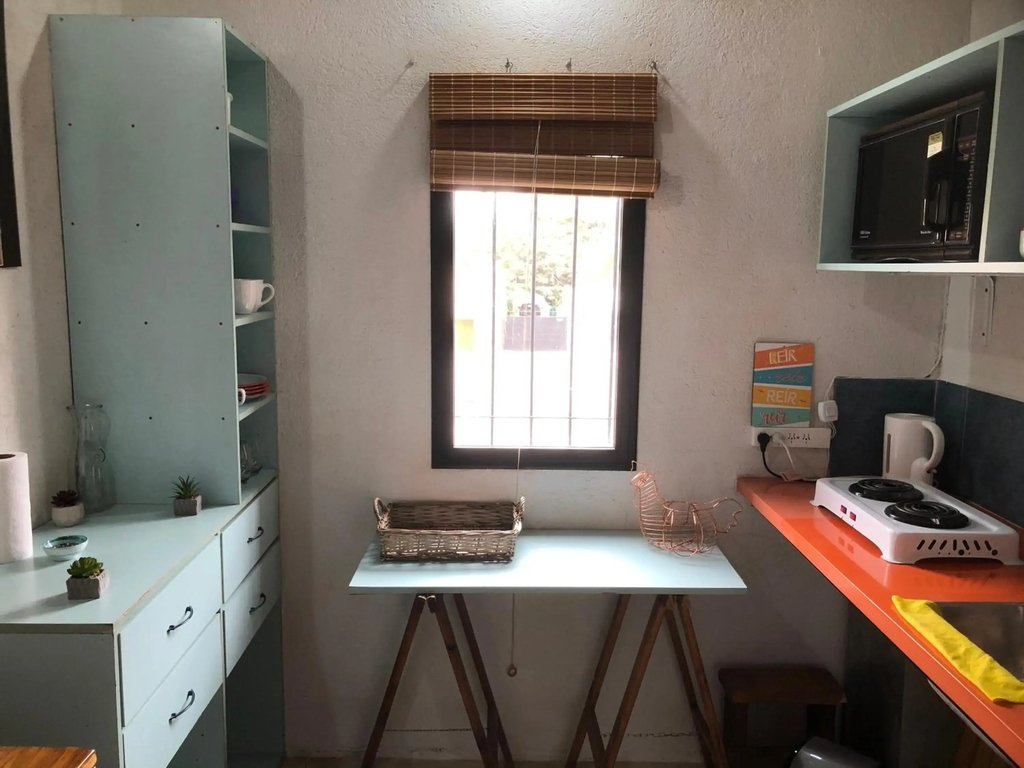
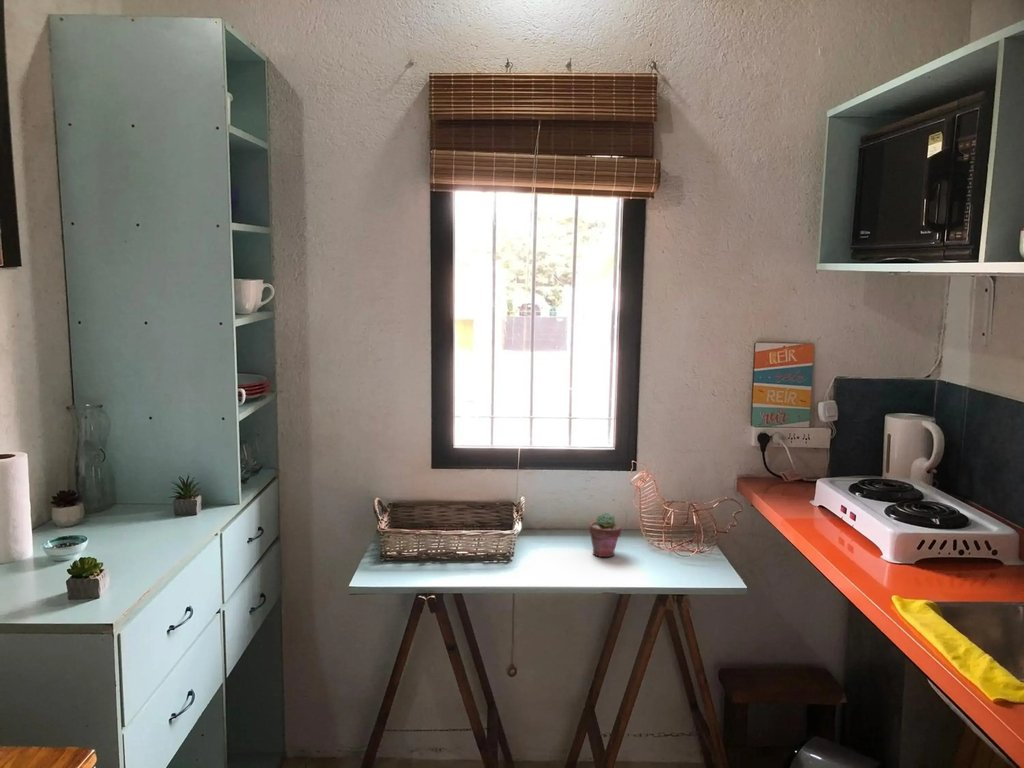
+ potted succulent (605, 533)
